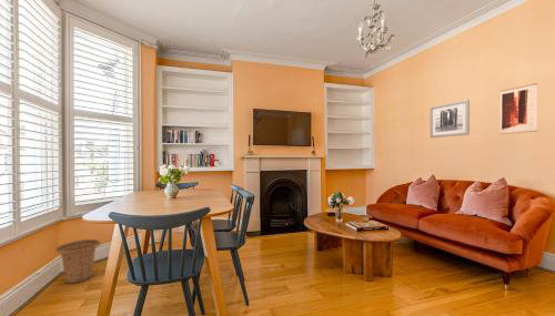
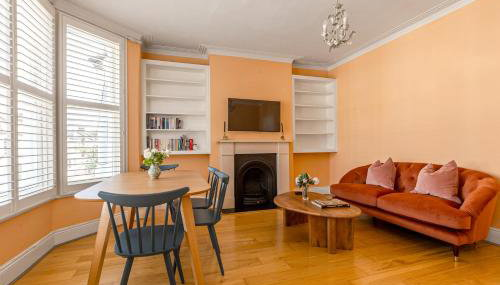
- wall art (517, 110)
- basket (79, 261)
- wall art (447, 120)
